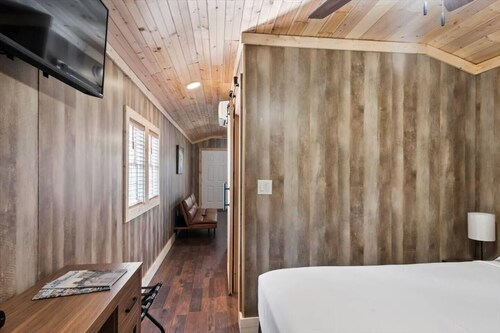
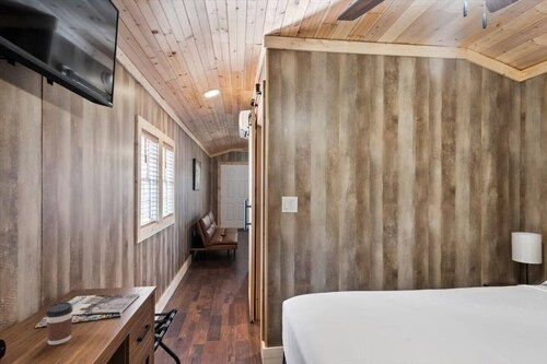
+ coffee cup (59, 322)
